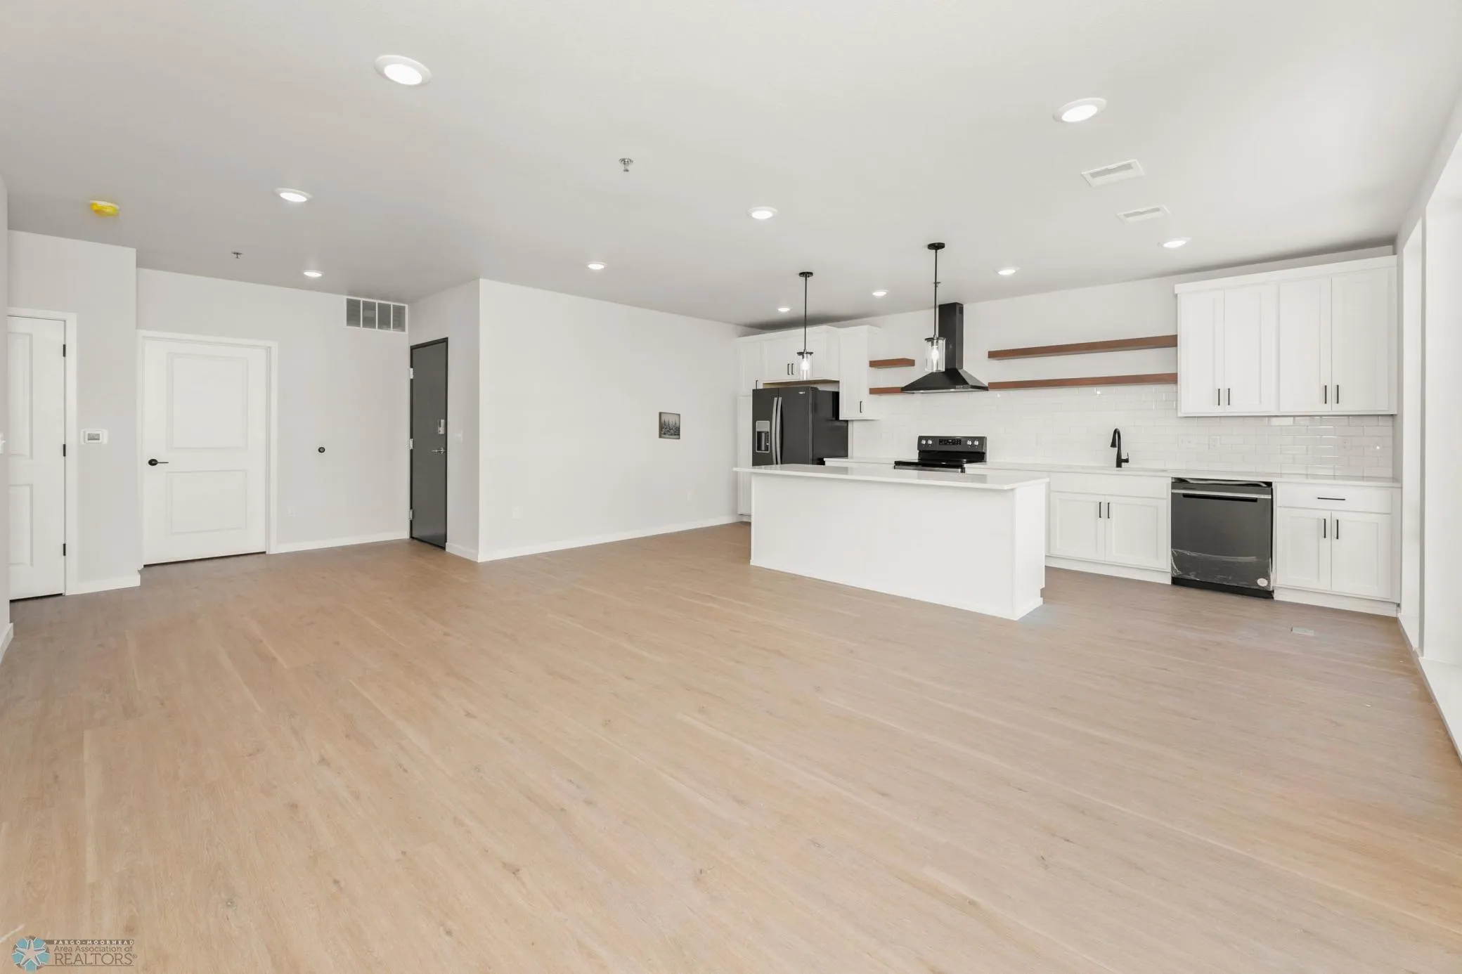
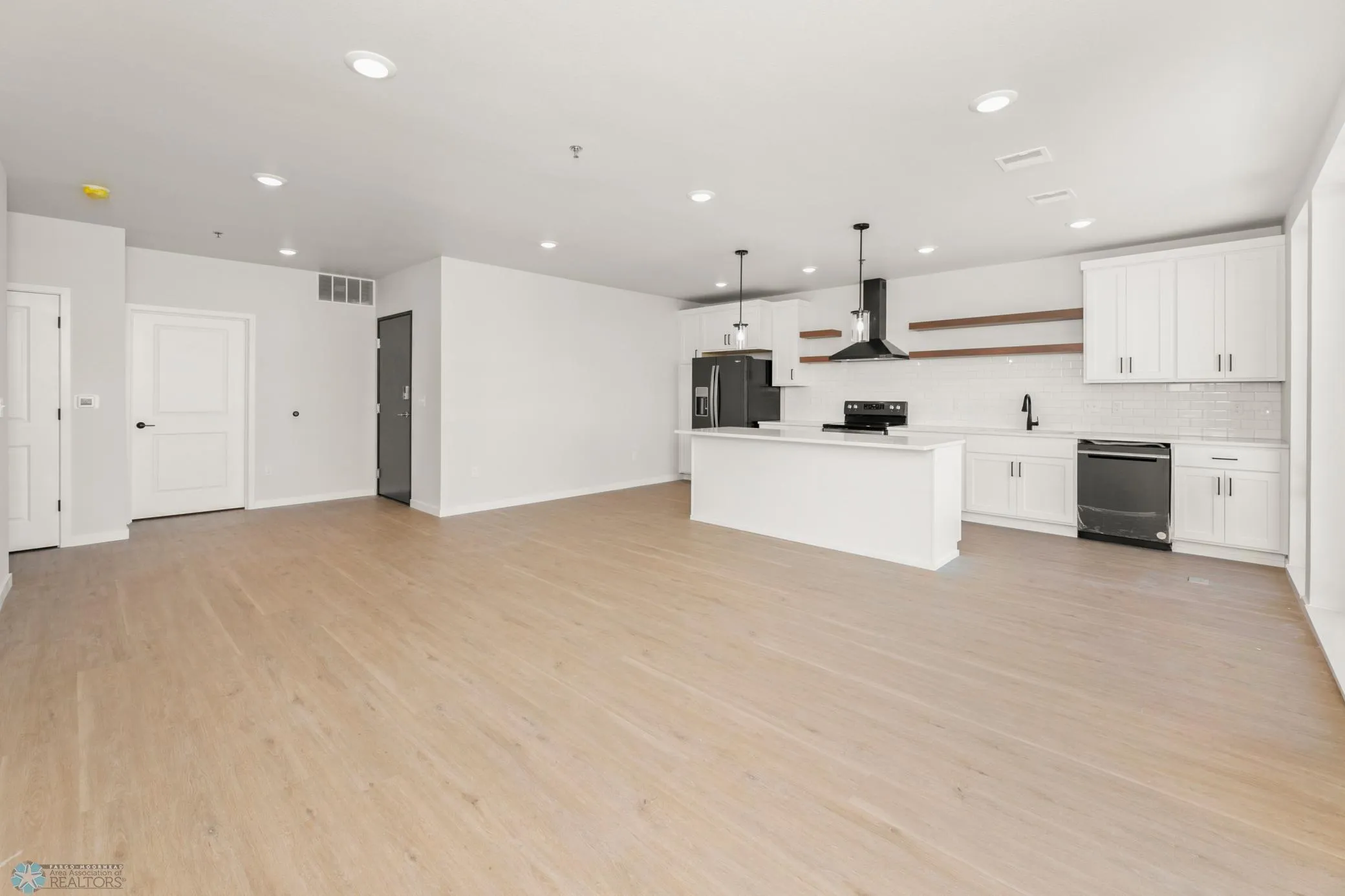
- wall art (670, 426)
